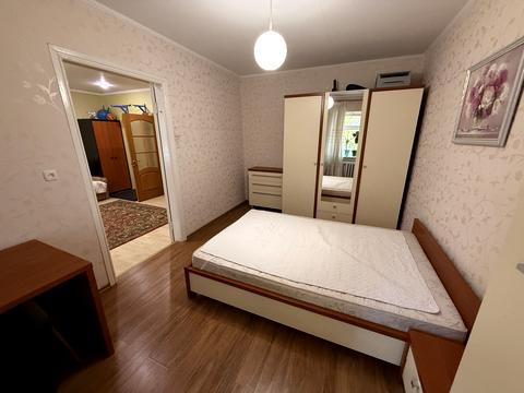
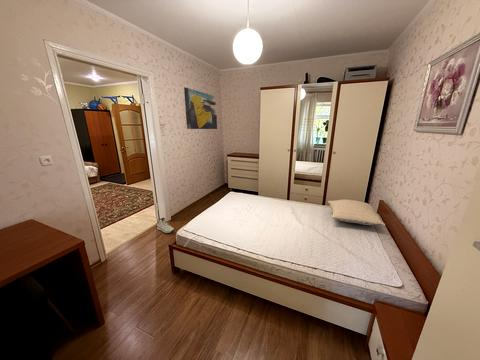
+ pillow (352, 212)
+ wall art (202, 111)
+ sneaker (164, 224)
